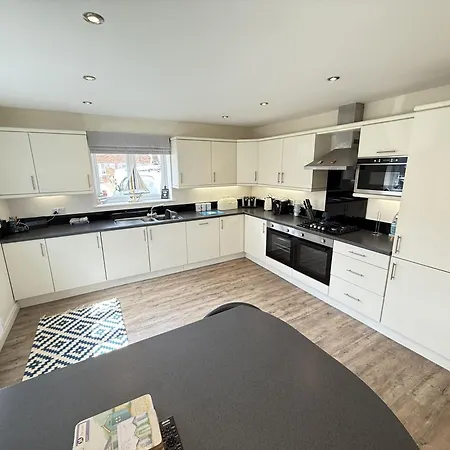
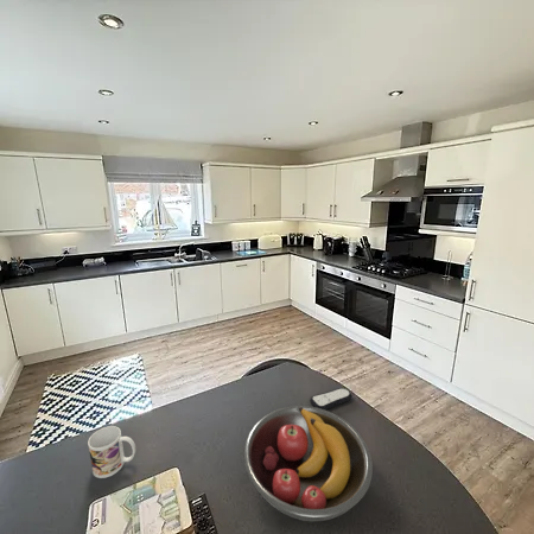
+ remote control (331, 398)
+ fruit bowl (305, 459)
+ mug (113, 450)
